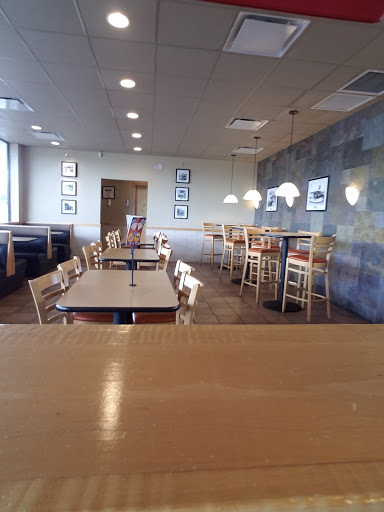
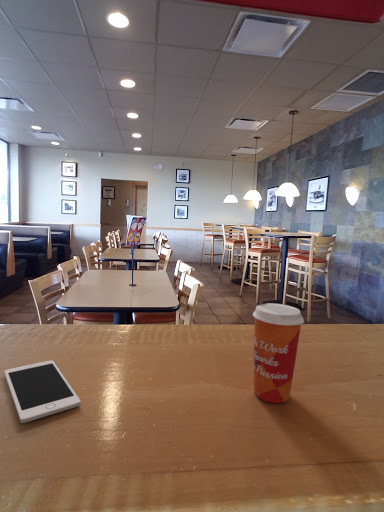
+ cell phone (39, 386)
+ paper cup (275, 351)
